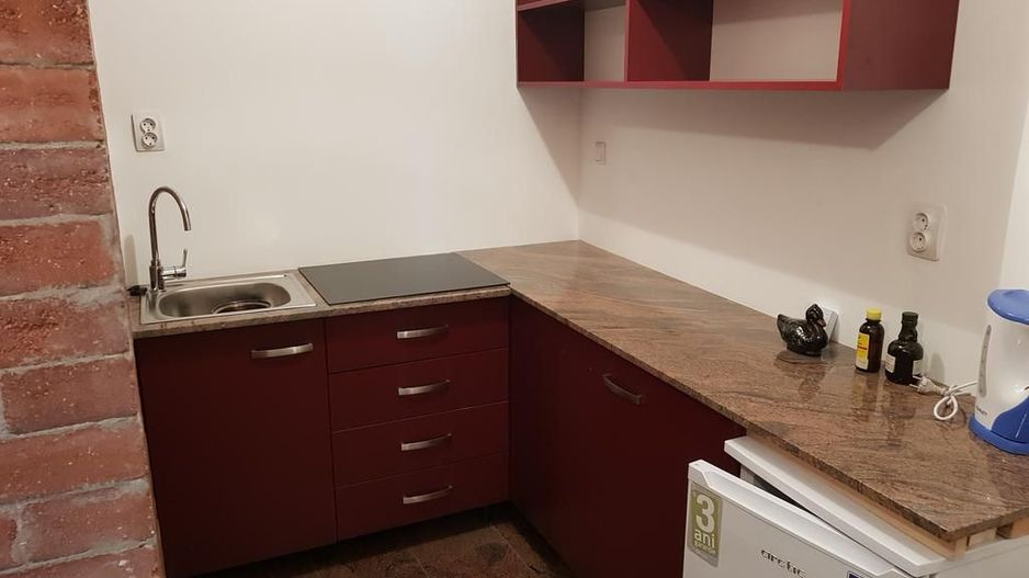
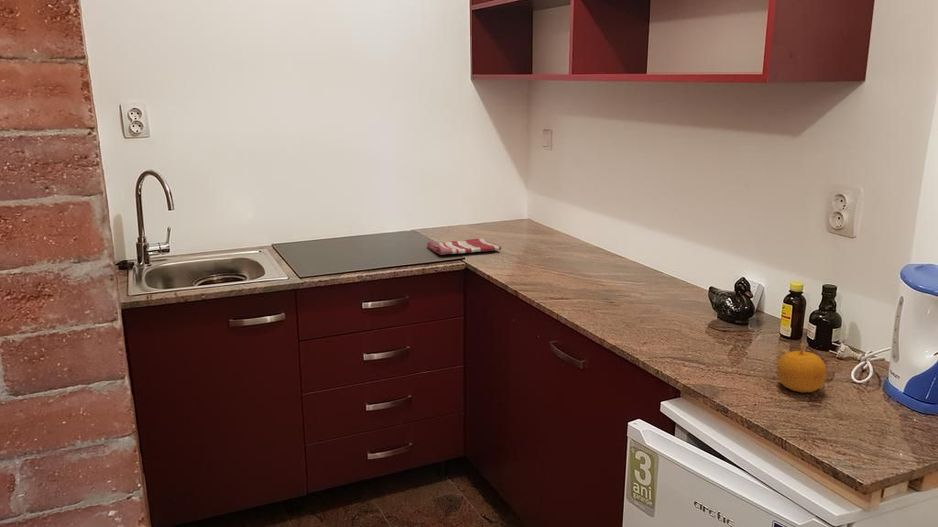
+ fruit (801, 366)
+ dish towel (463, 246)
